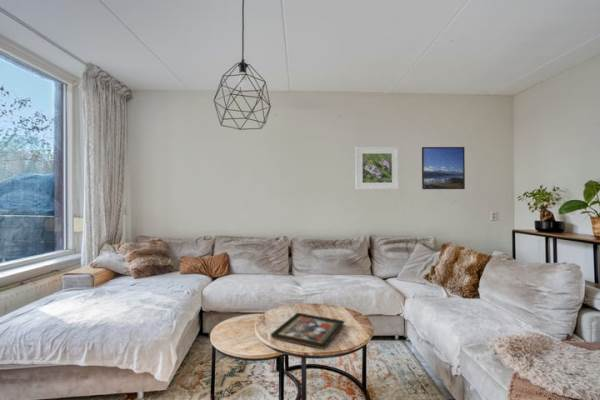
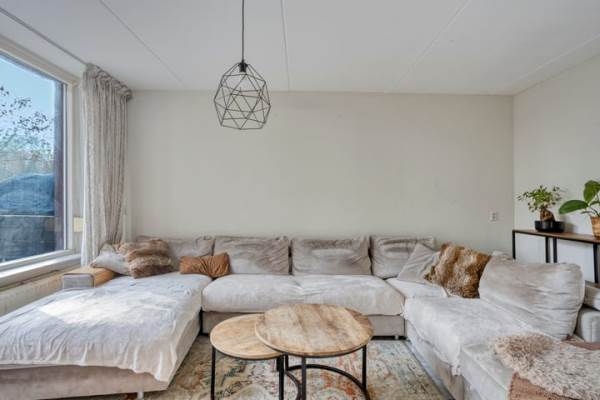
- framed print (443, 168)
- decorative tray (309, 328)
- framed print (377, 168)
